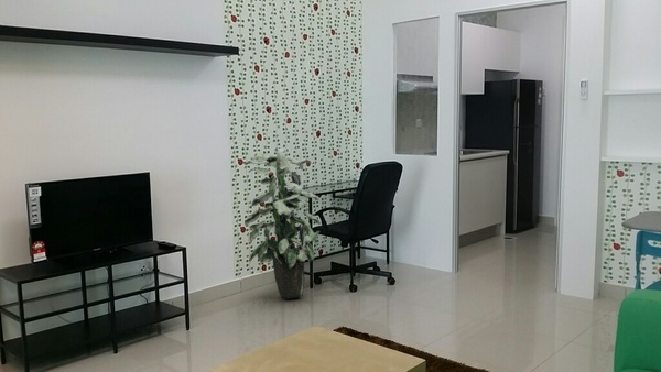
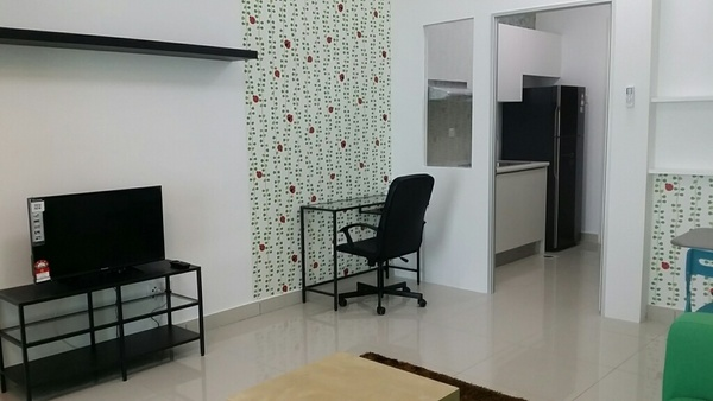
- indoor plant (282, 222)
